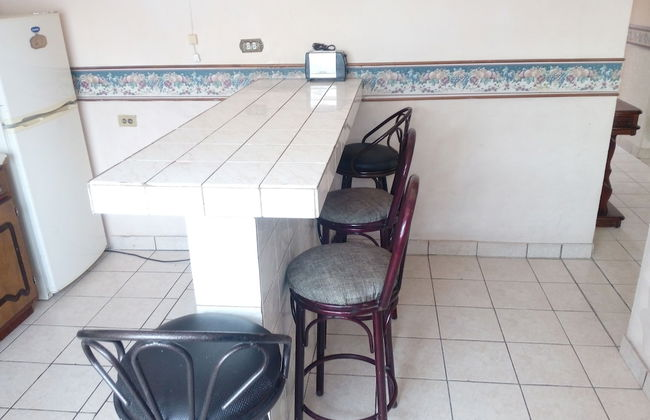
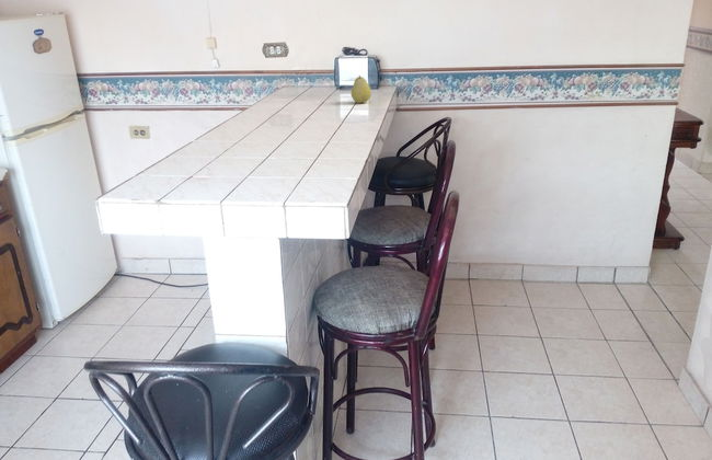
+ fruit (360, 88)
